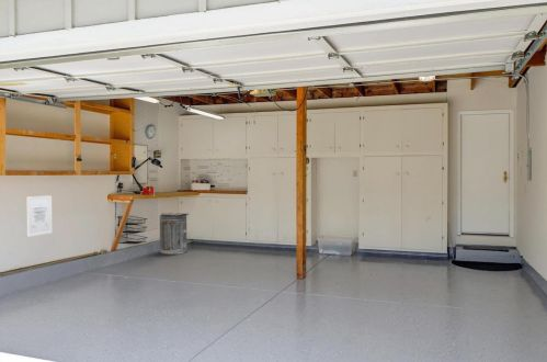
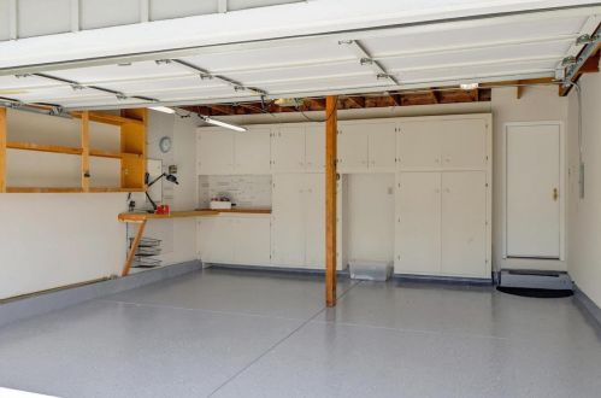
- wall art (39, 215)
- trash can lid (173, 231)
